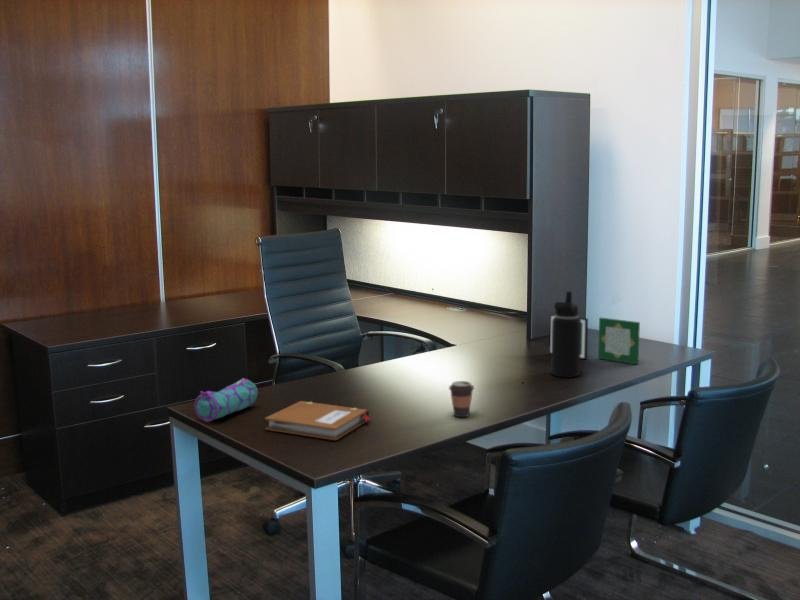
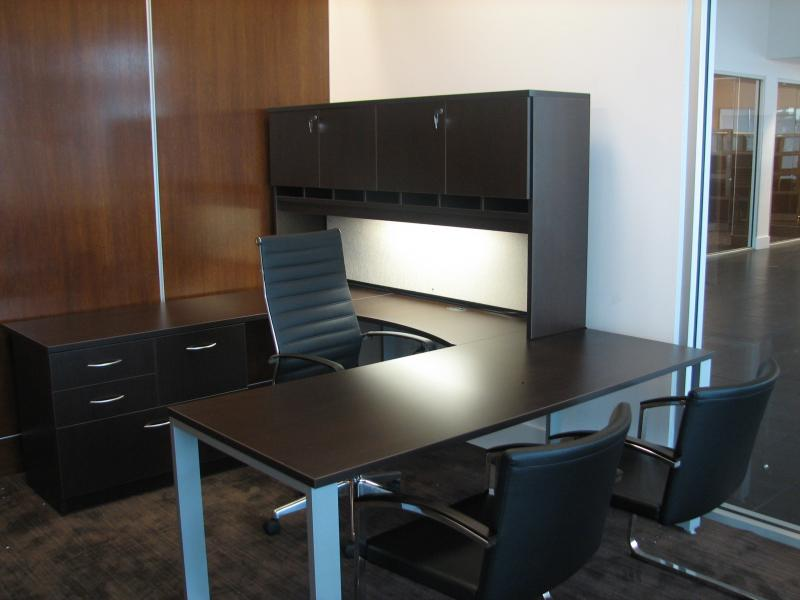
- coffee cup (461, 399)
- picture frame (587, 335)
- water bottle (565, 334)
- notebook (320, 419)
- pencil case (226, 398)
